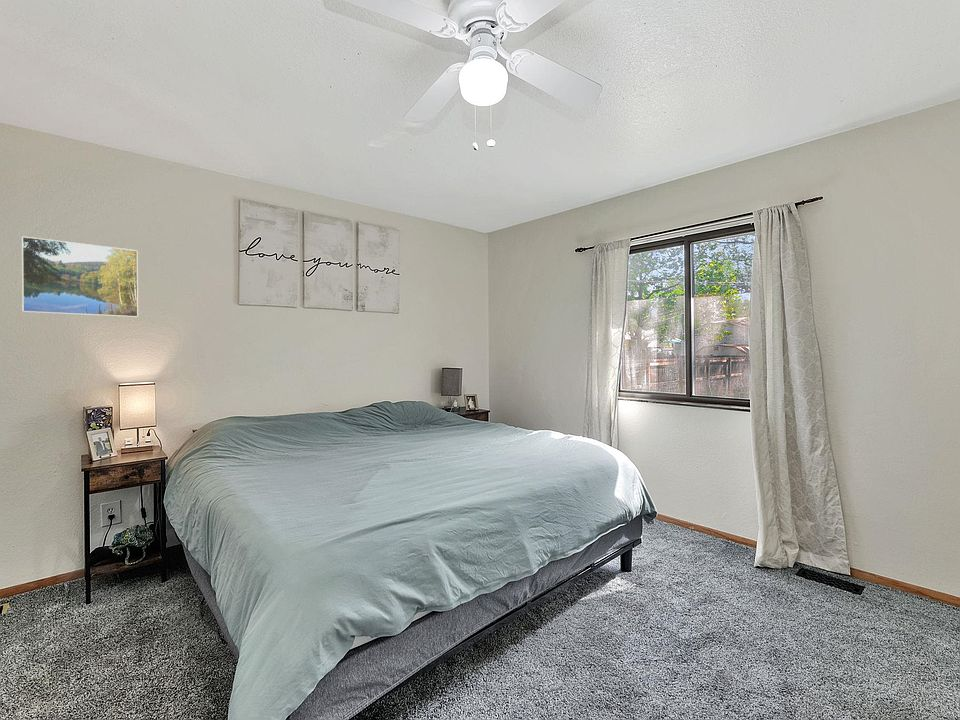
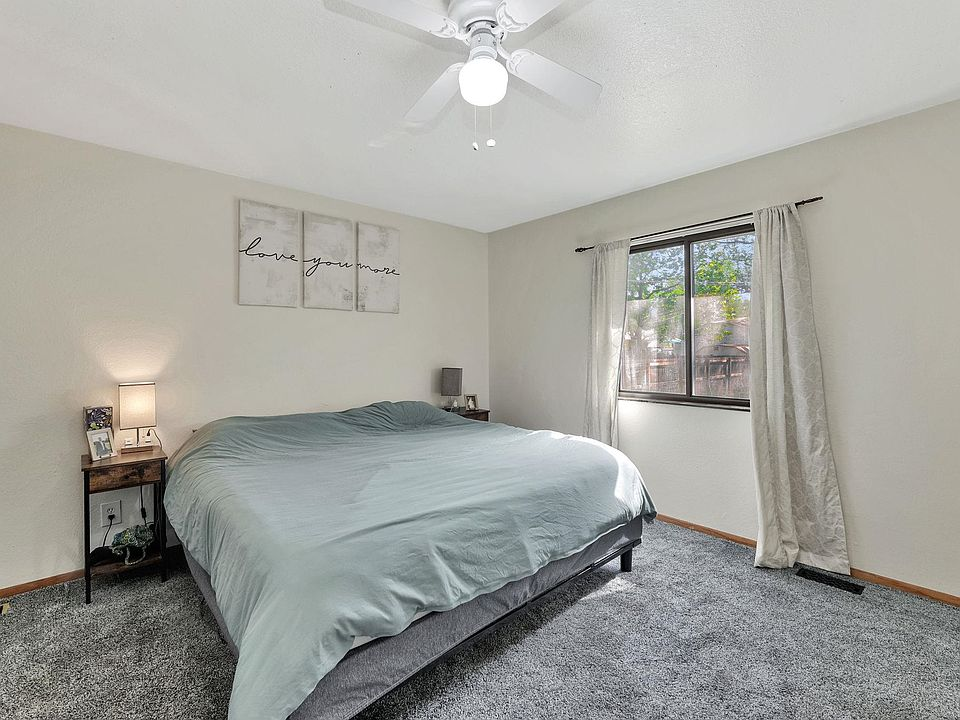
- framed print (83, 279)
